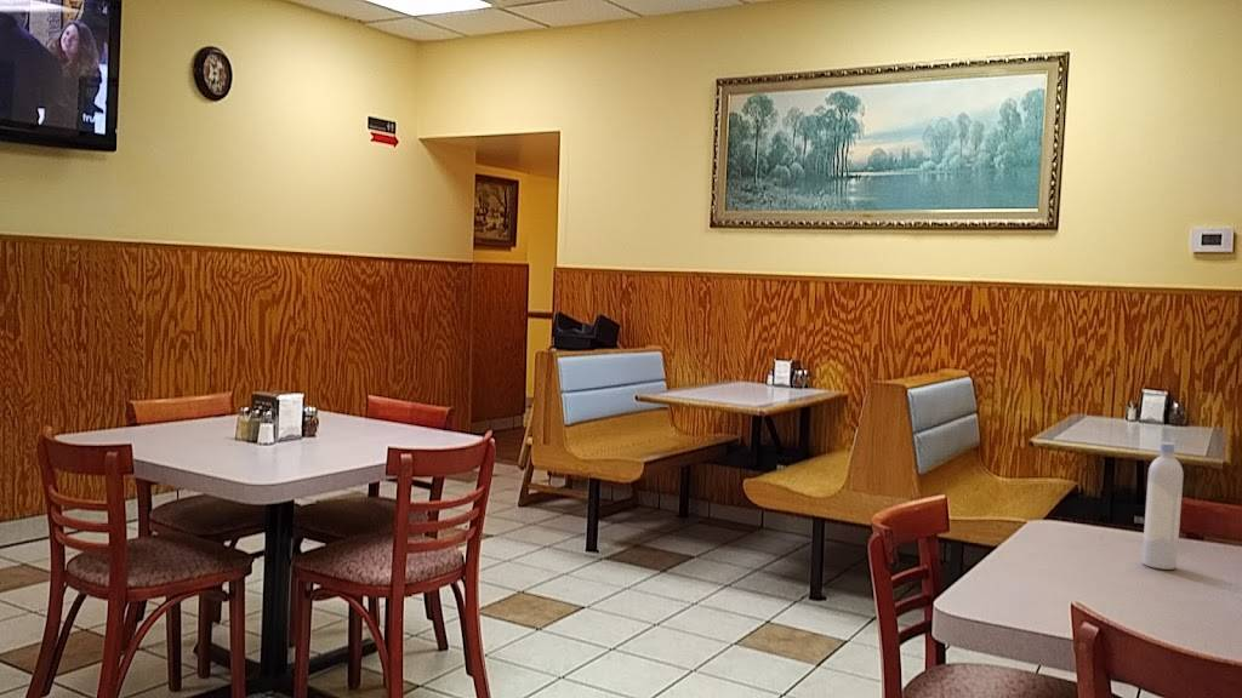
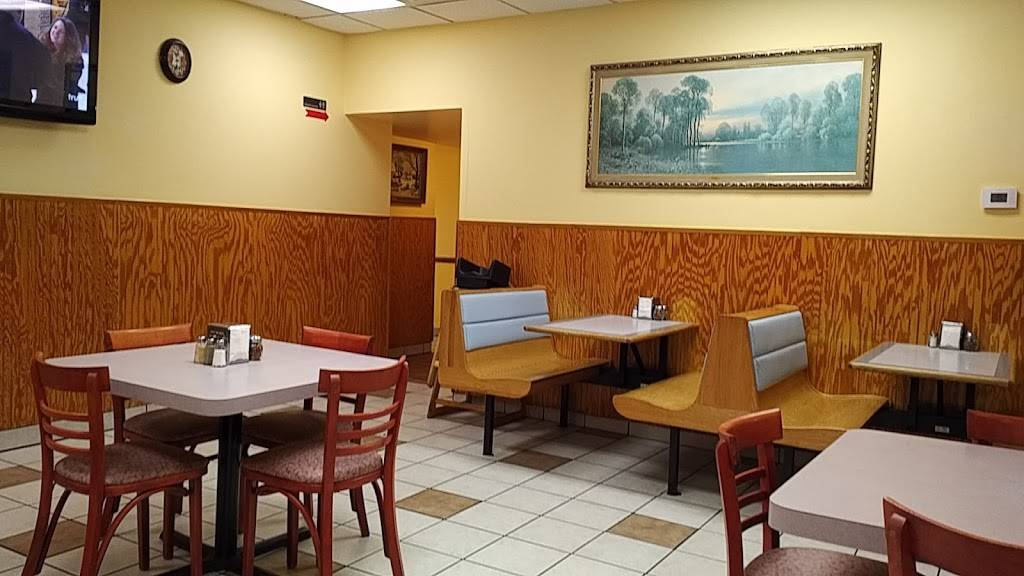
- bottle (1163, 504)
